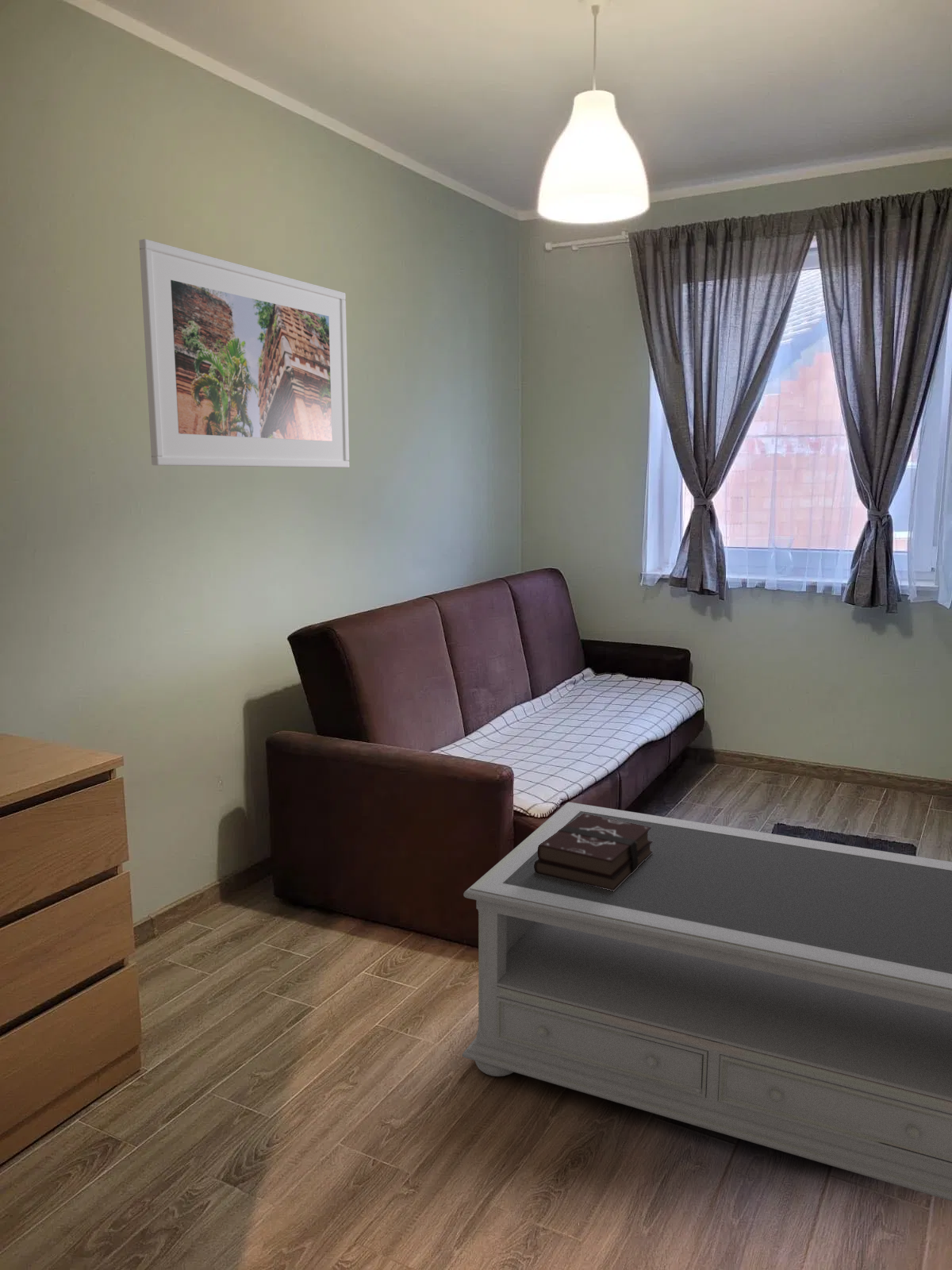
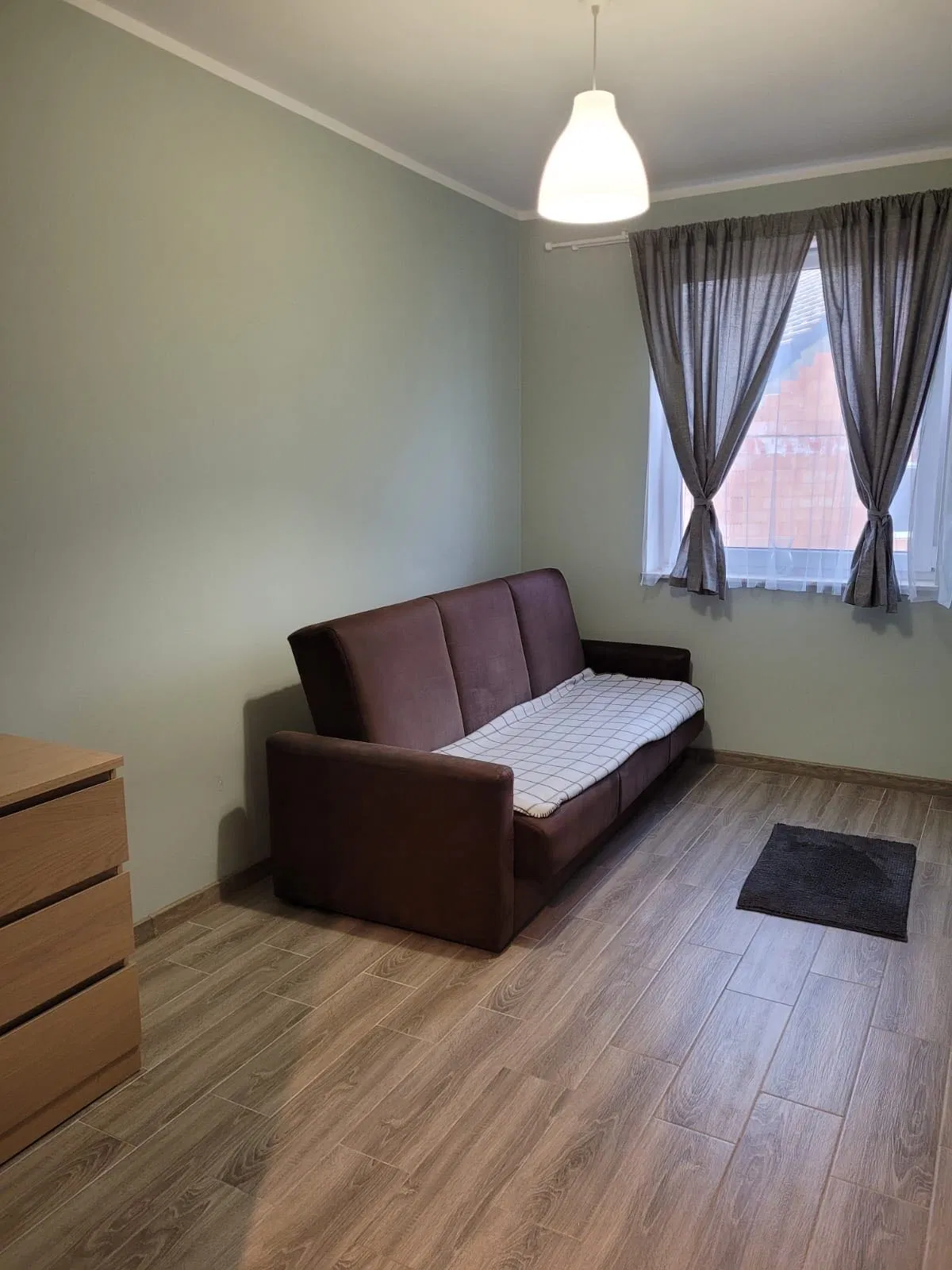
- coffee table (743, 971)
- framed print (259, 369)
- hardback book (595, 848)
